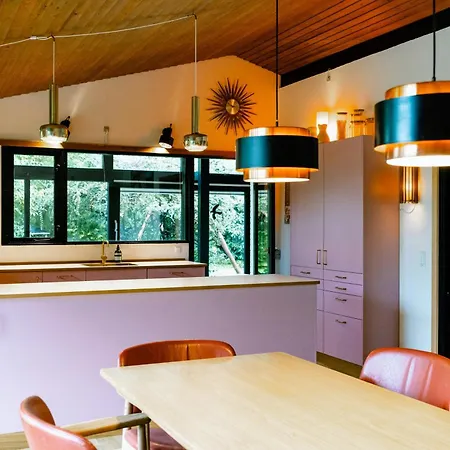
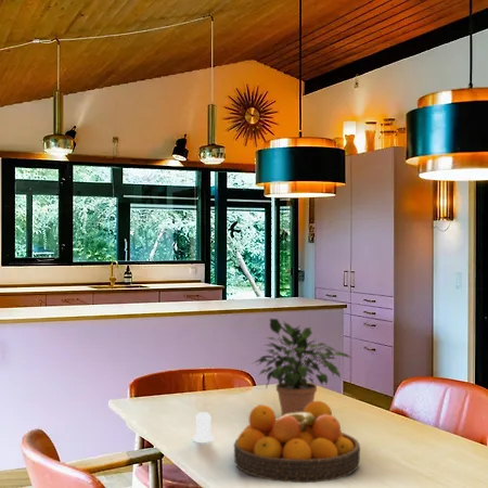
+ fruit bowl (296, 434)
+ salt shaker (203, 425)
+ potted plant (304, 368)
